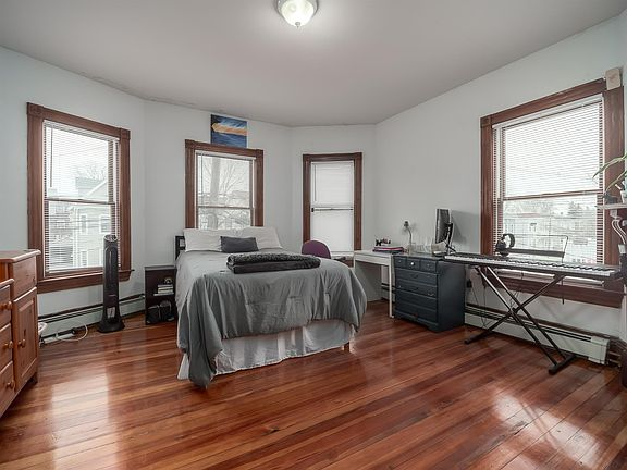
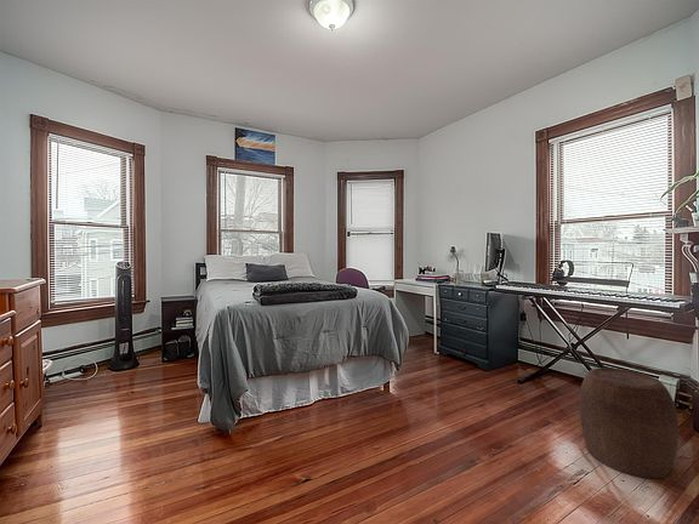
+ stool (625, 416)
